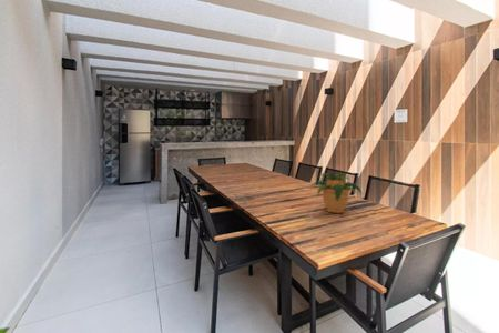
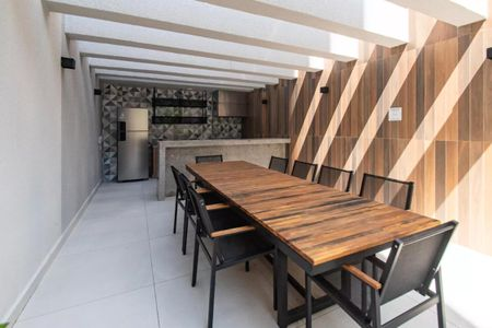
- potted plant (332, 190)
